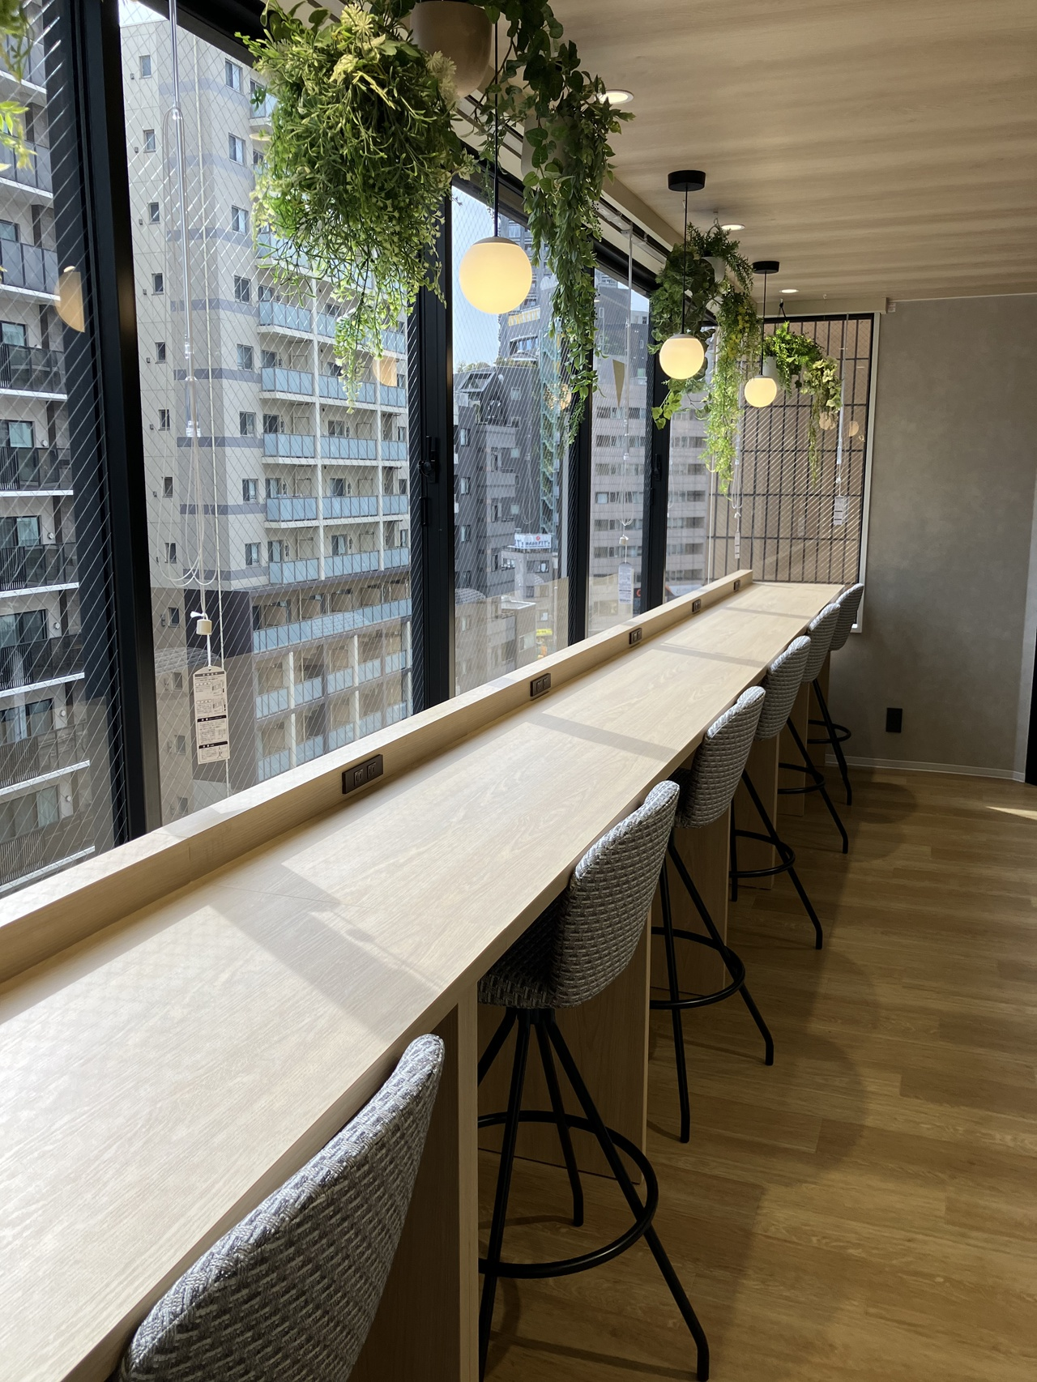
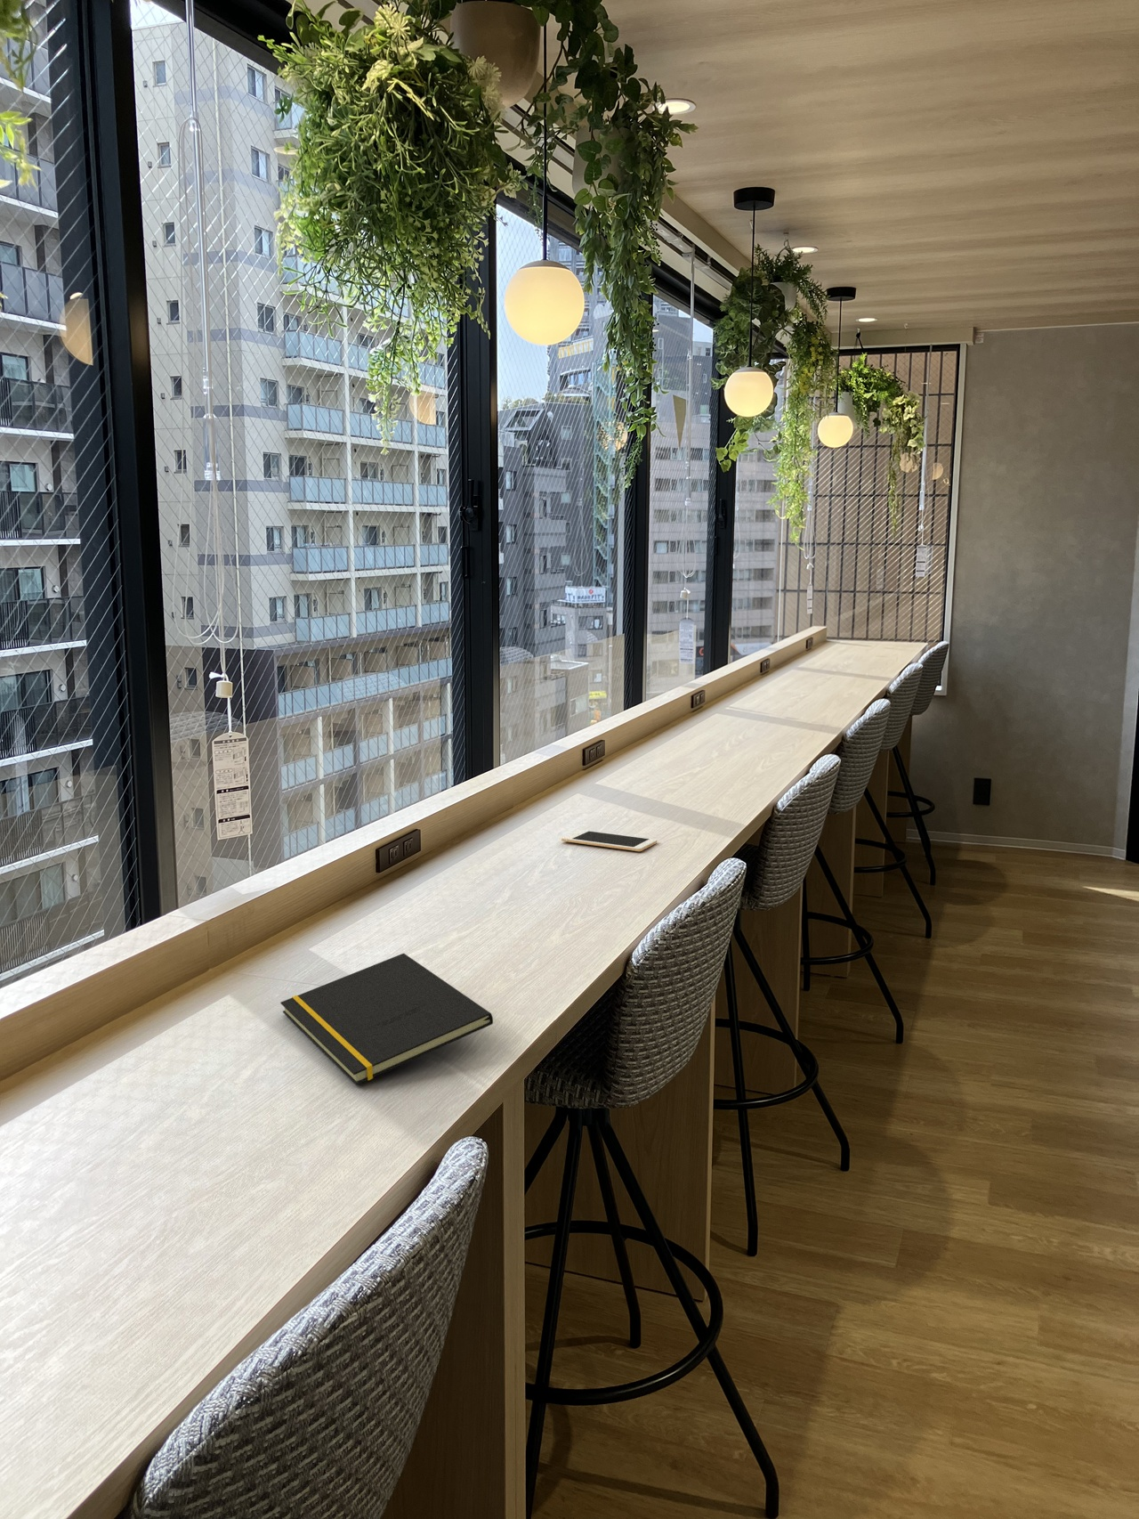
+ notepad (382, 1013)
+ cell phone (609, 839)
